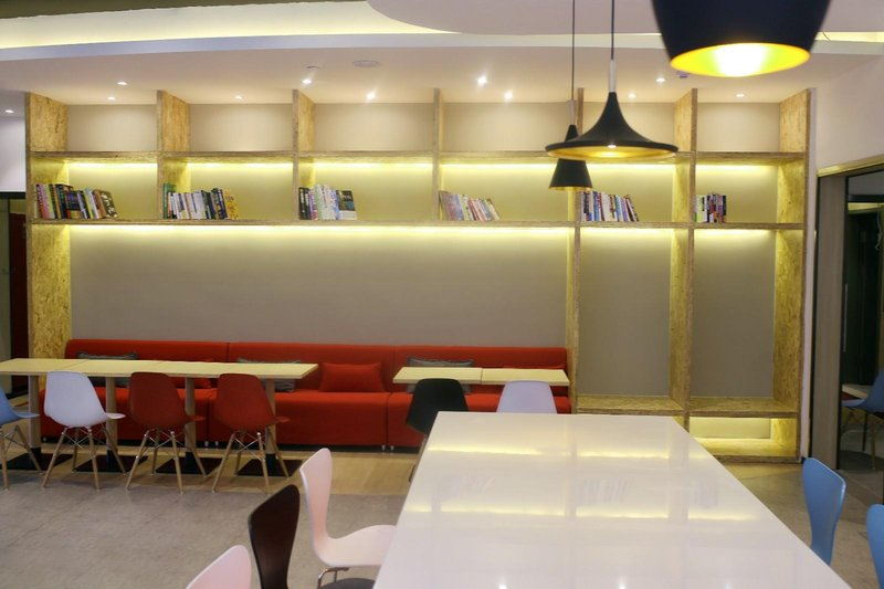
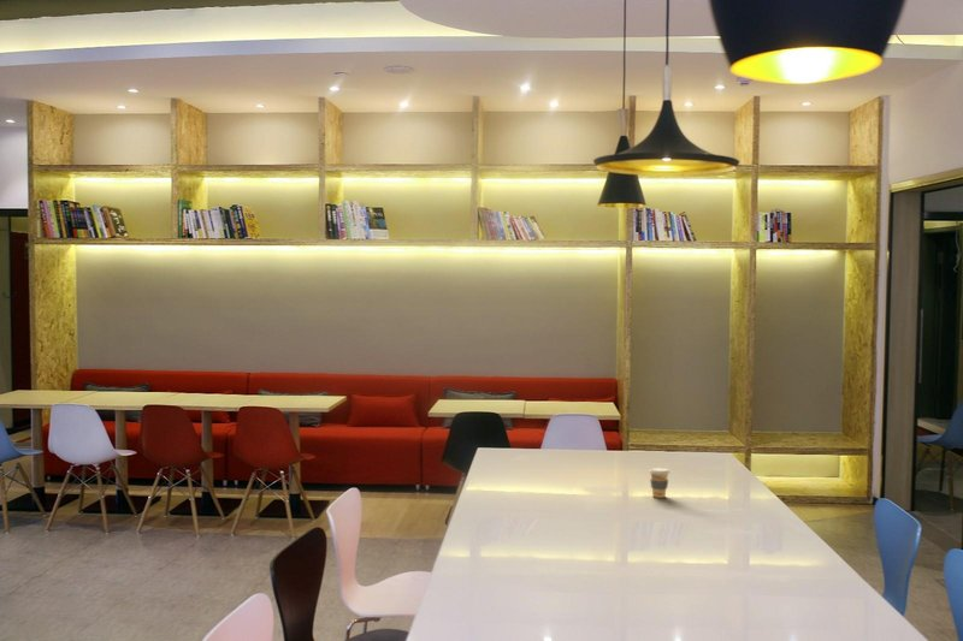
+ coffee cup (658, 482)
